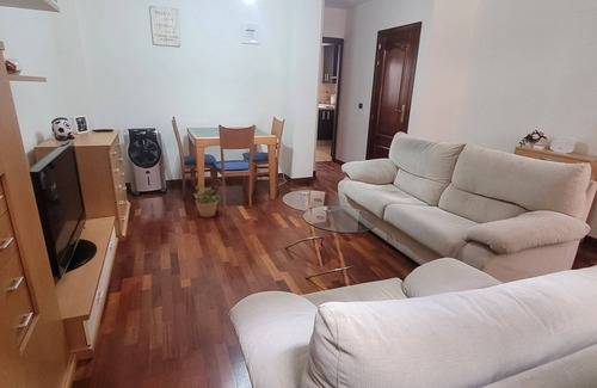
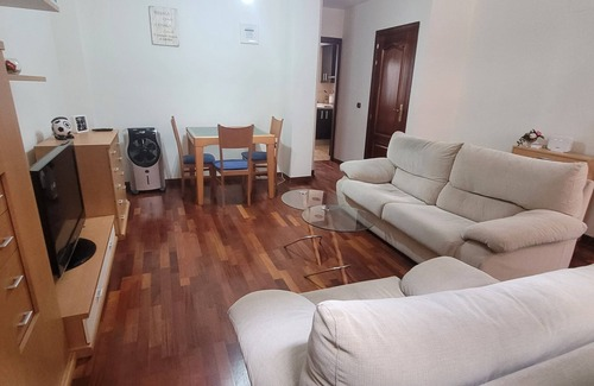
- potted plant (207, 201)
